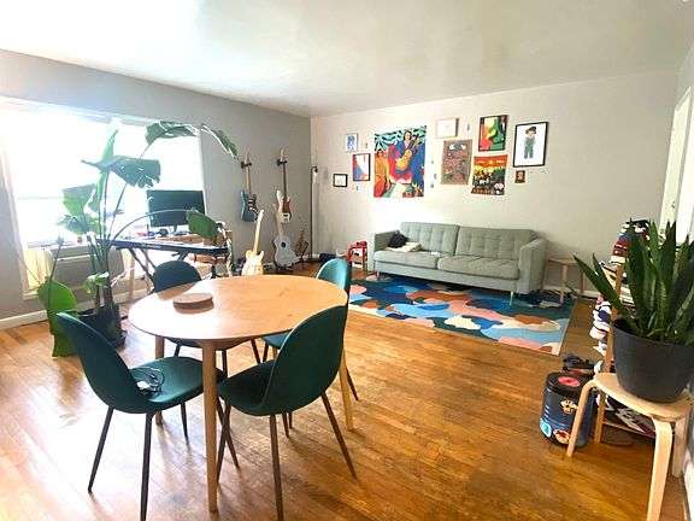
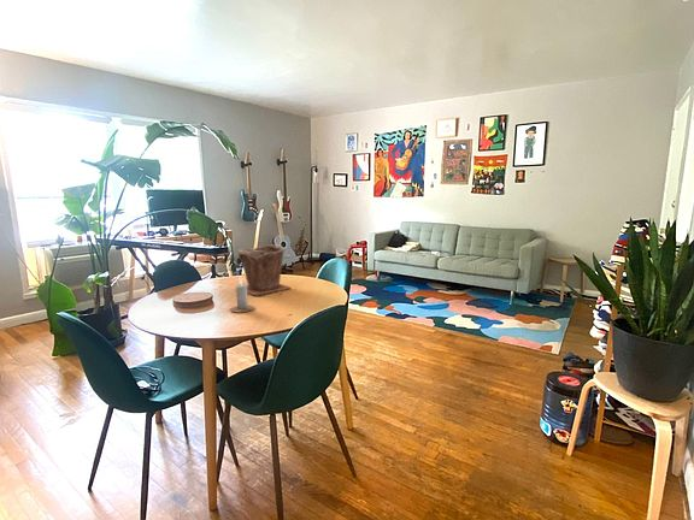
+ plant pot (261, 267)
+ candle (241, 291)
